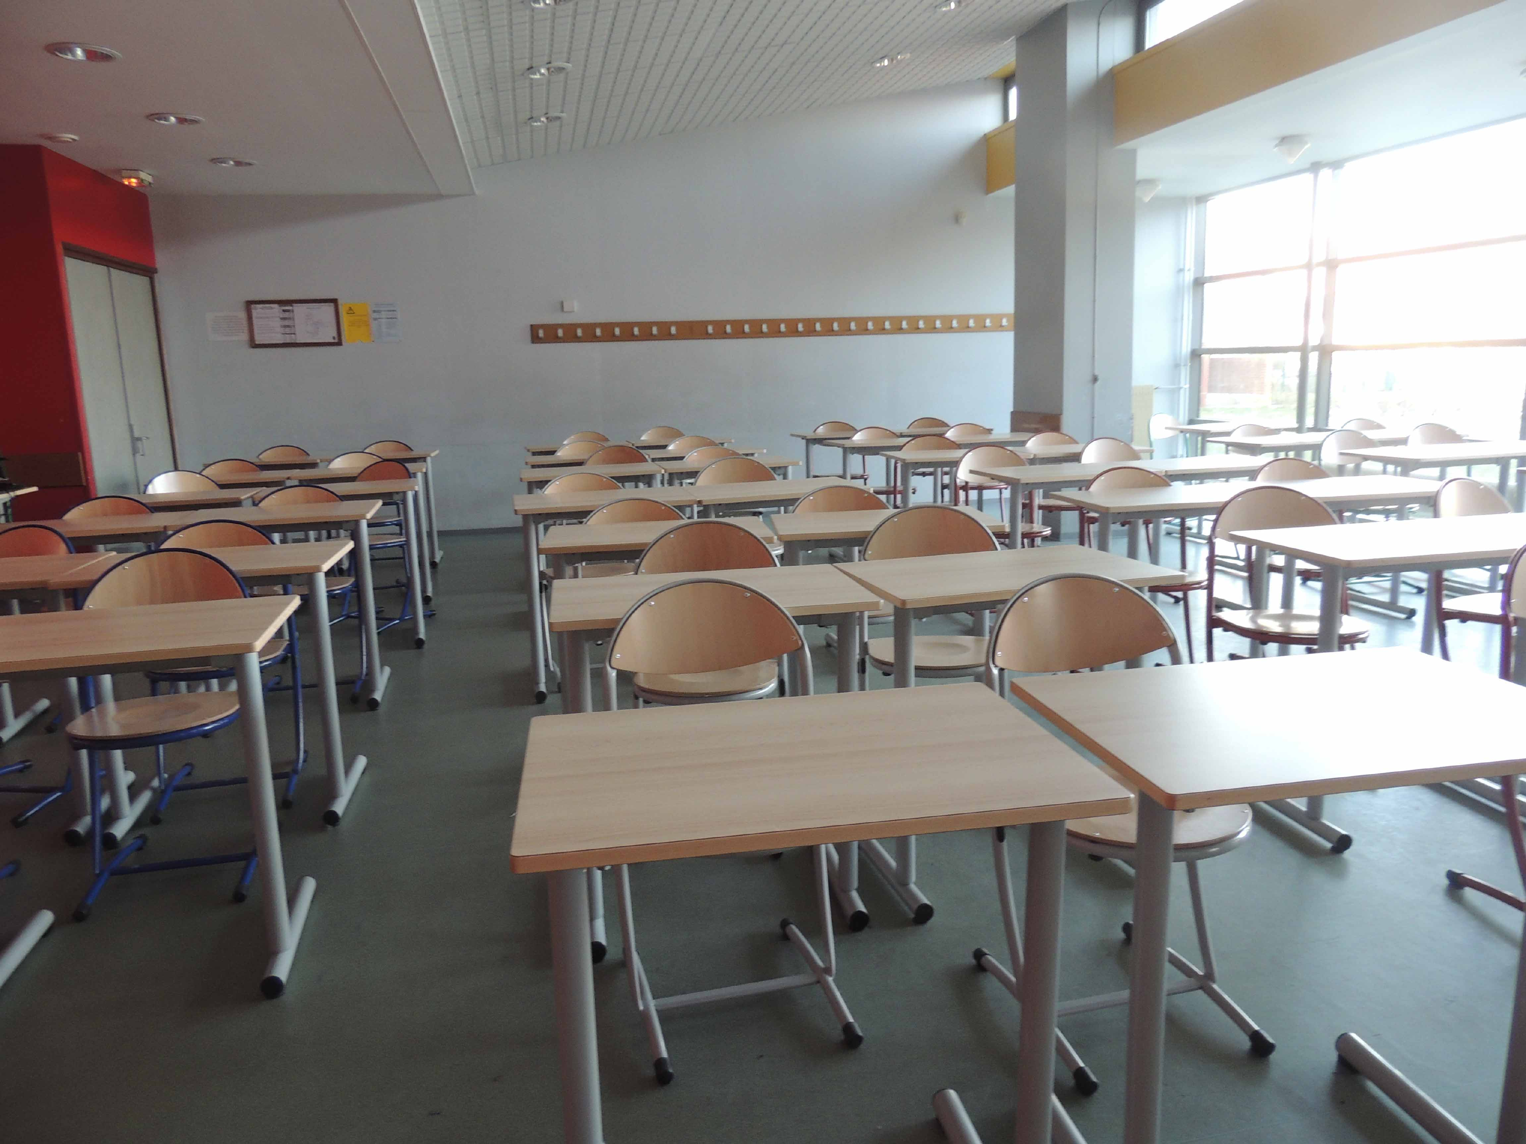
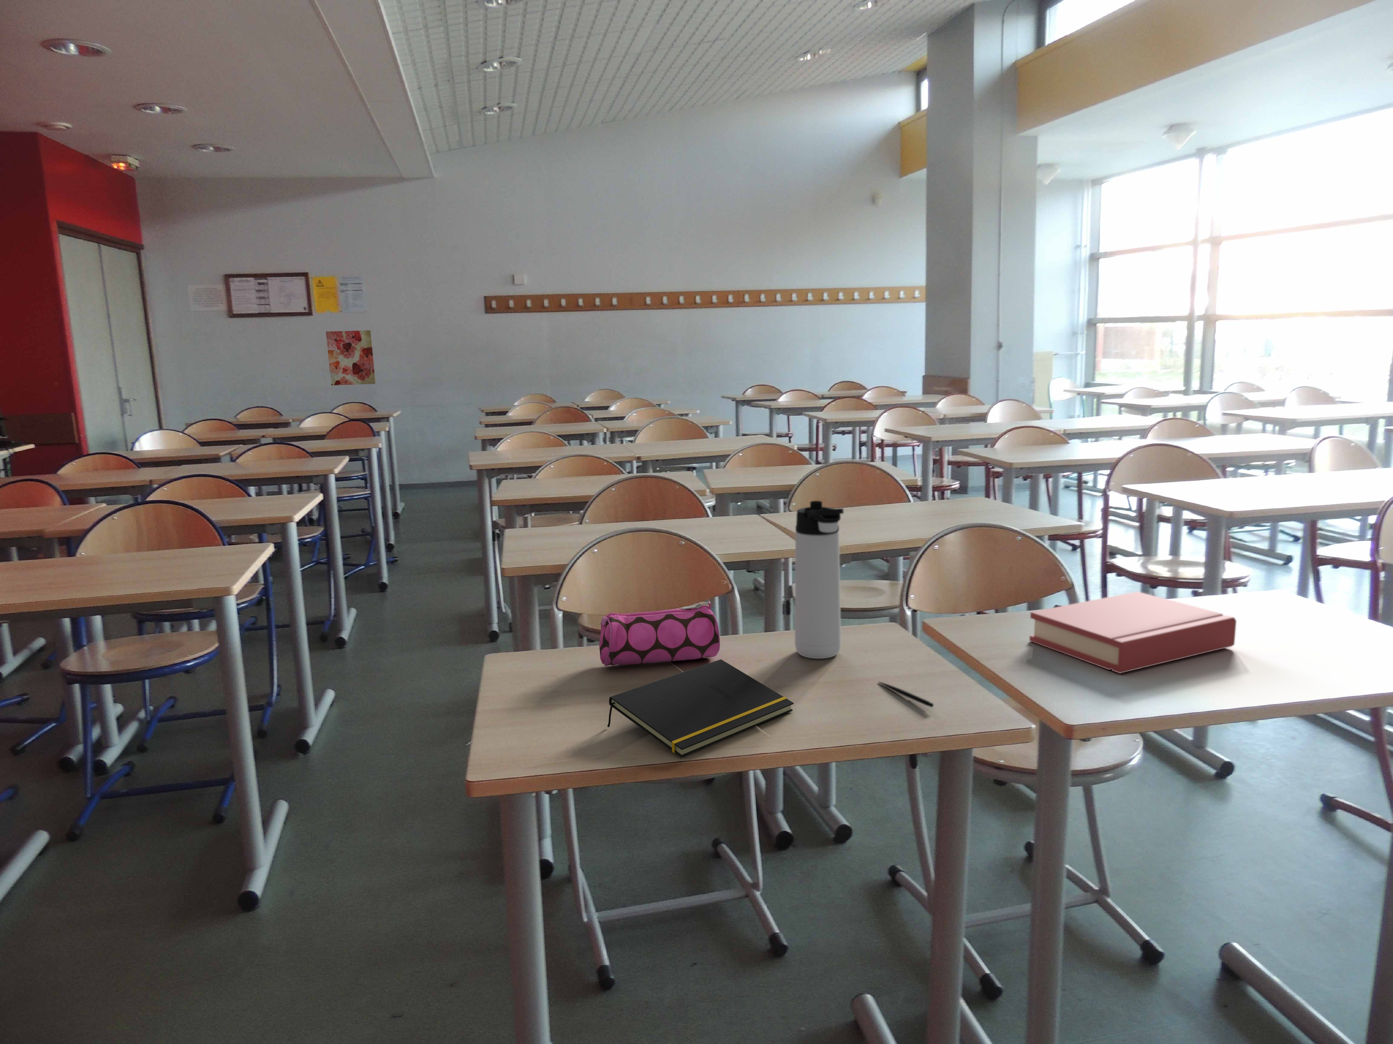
+ hardback book (1131, 629)
+ thermos bottle (822, 581)
+ pencil case (658, 634)
+ pen (904, 692)
+ notepad (703, 703)
+ wall art (351, 358)
